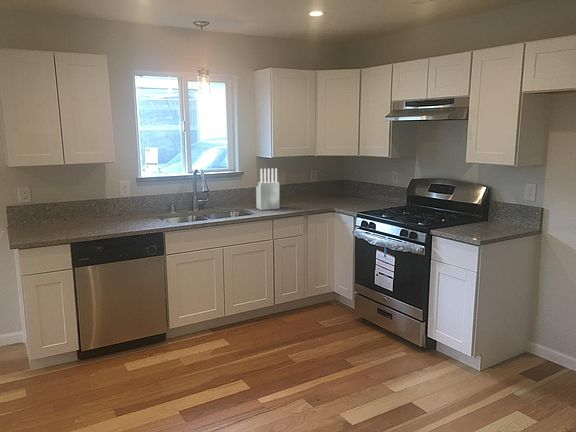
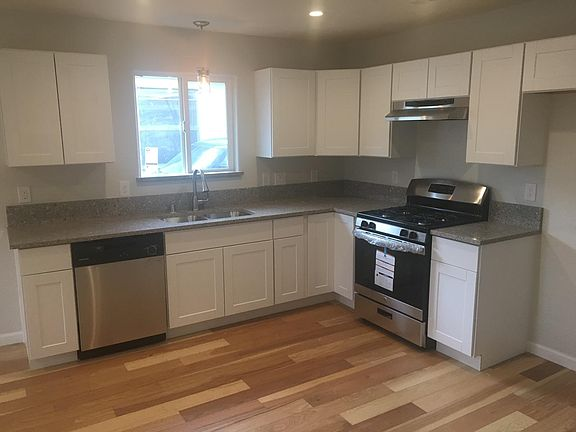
- knife block (267, 188)
